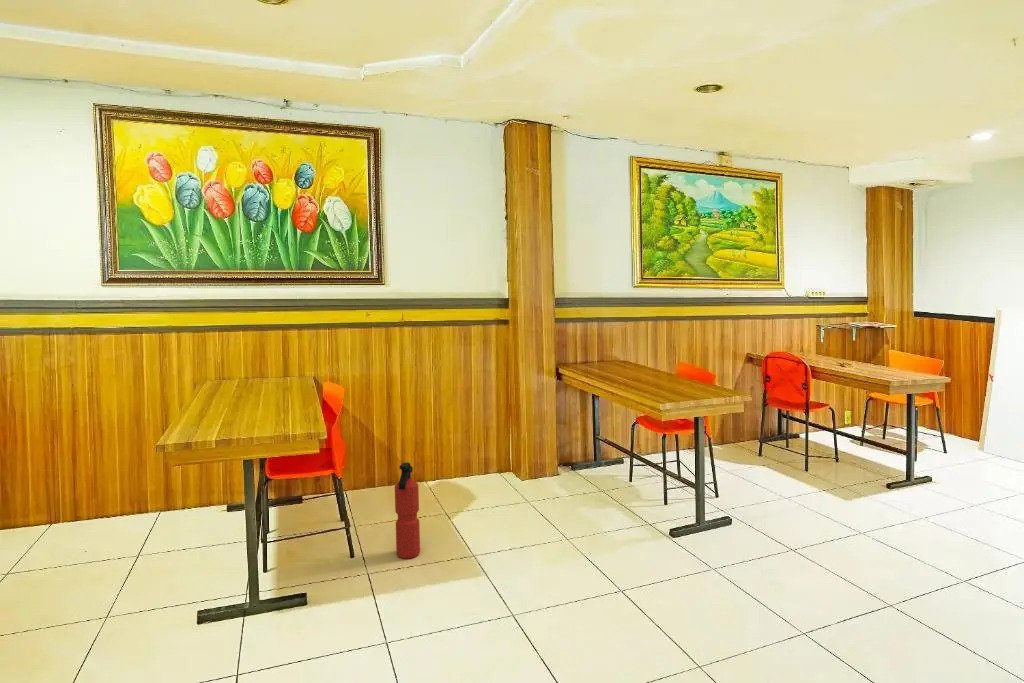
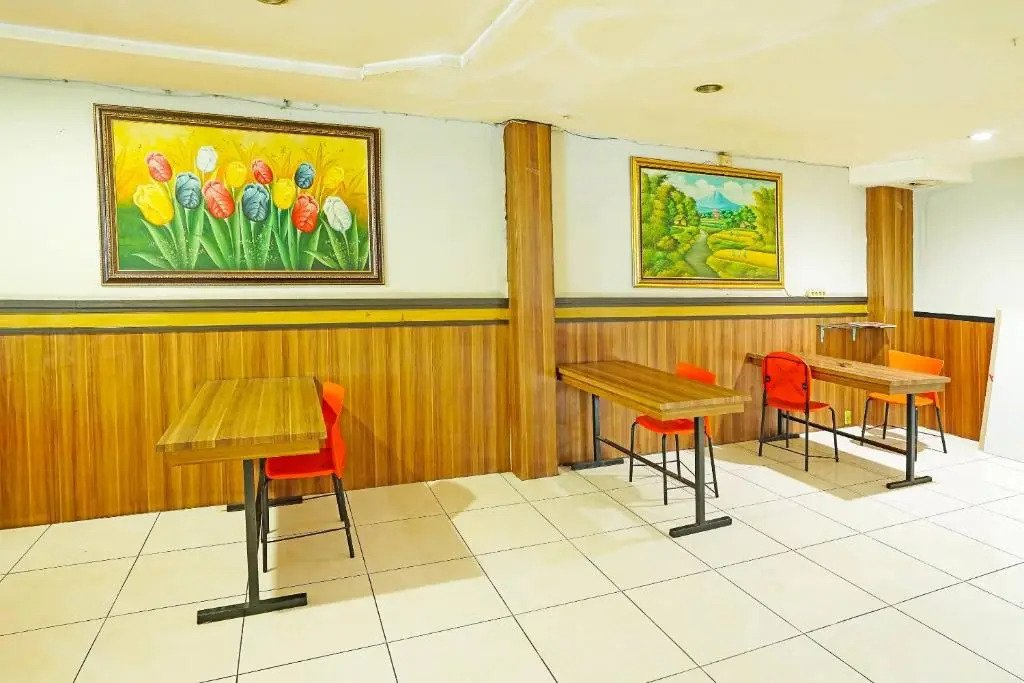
- fire extinguisher (407, 509)
